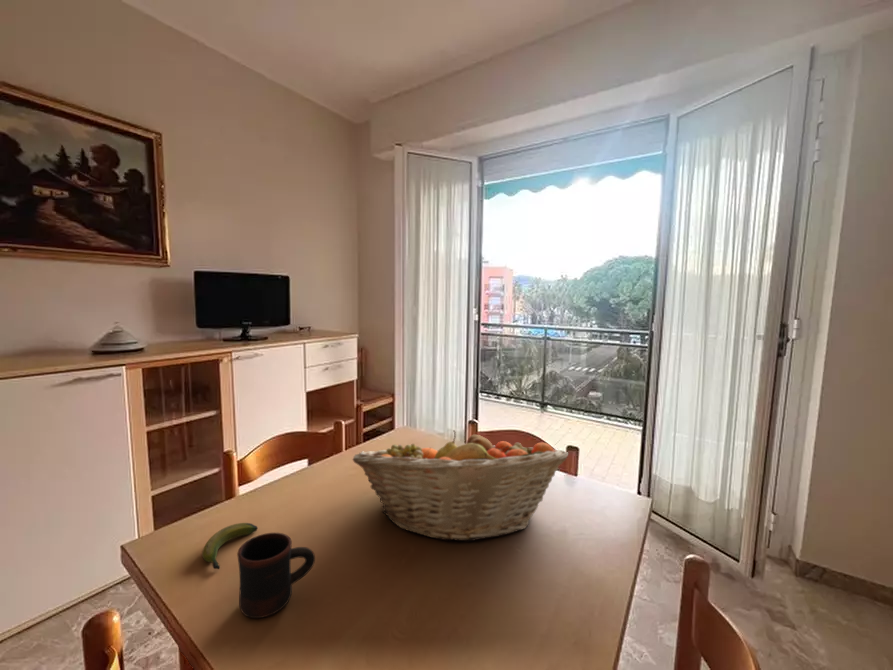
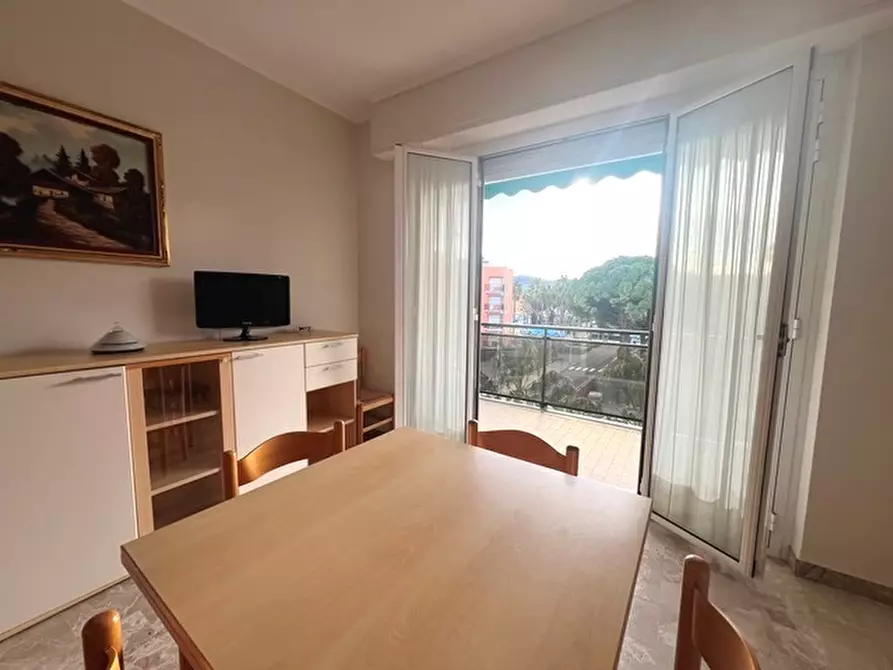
- mug (277, 571)
- banana (226, 541)
- fruit basket (459, 471)
